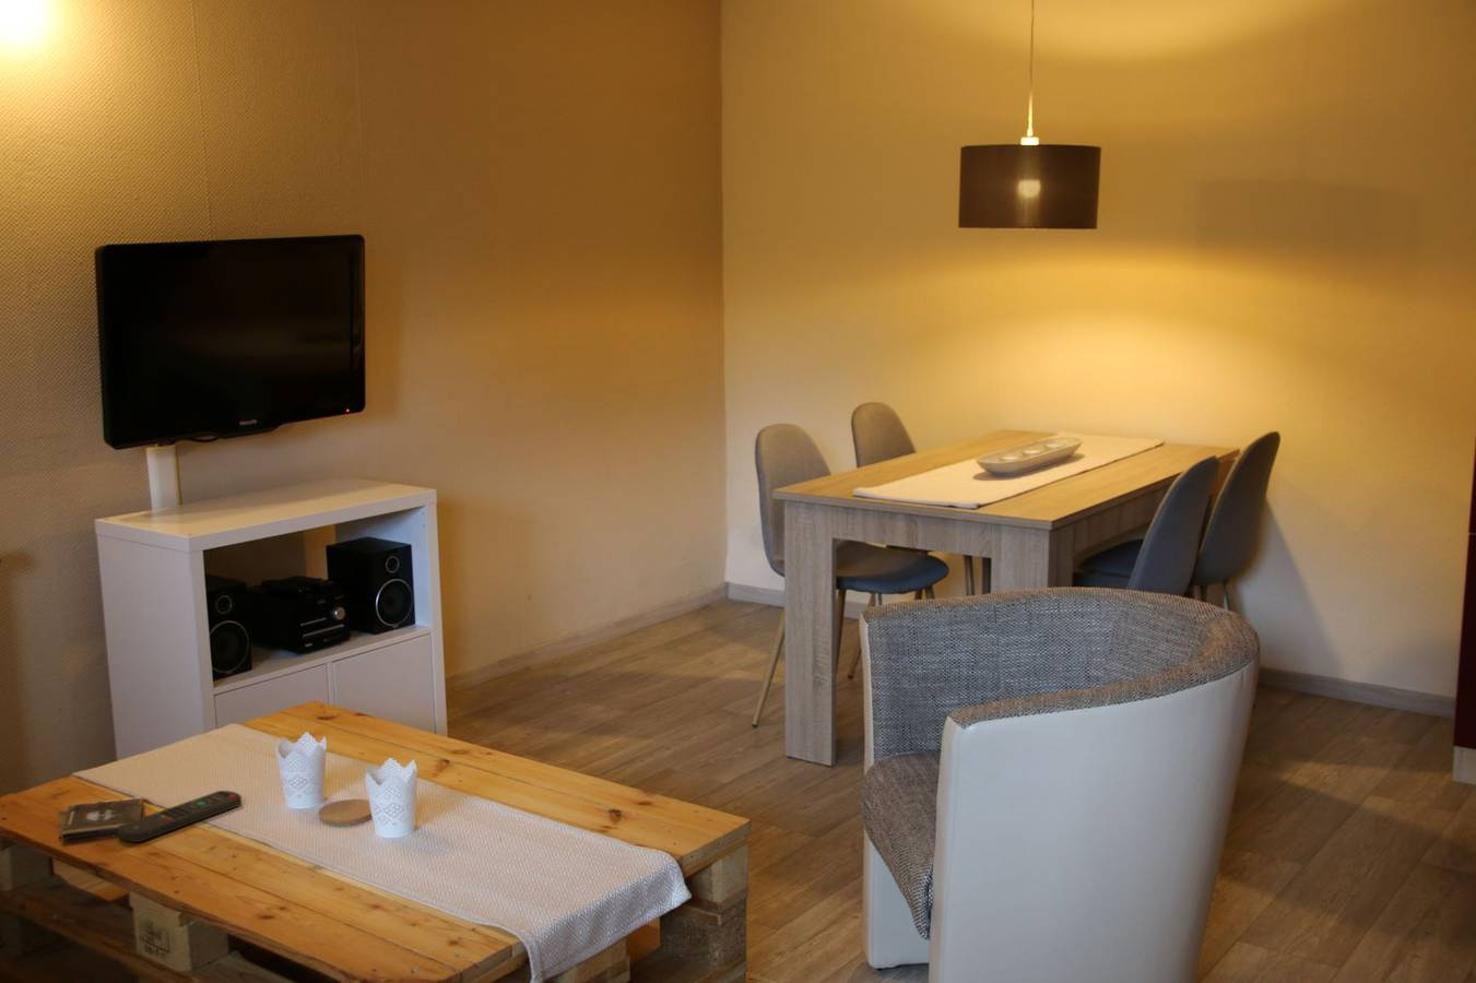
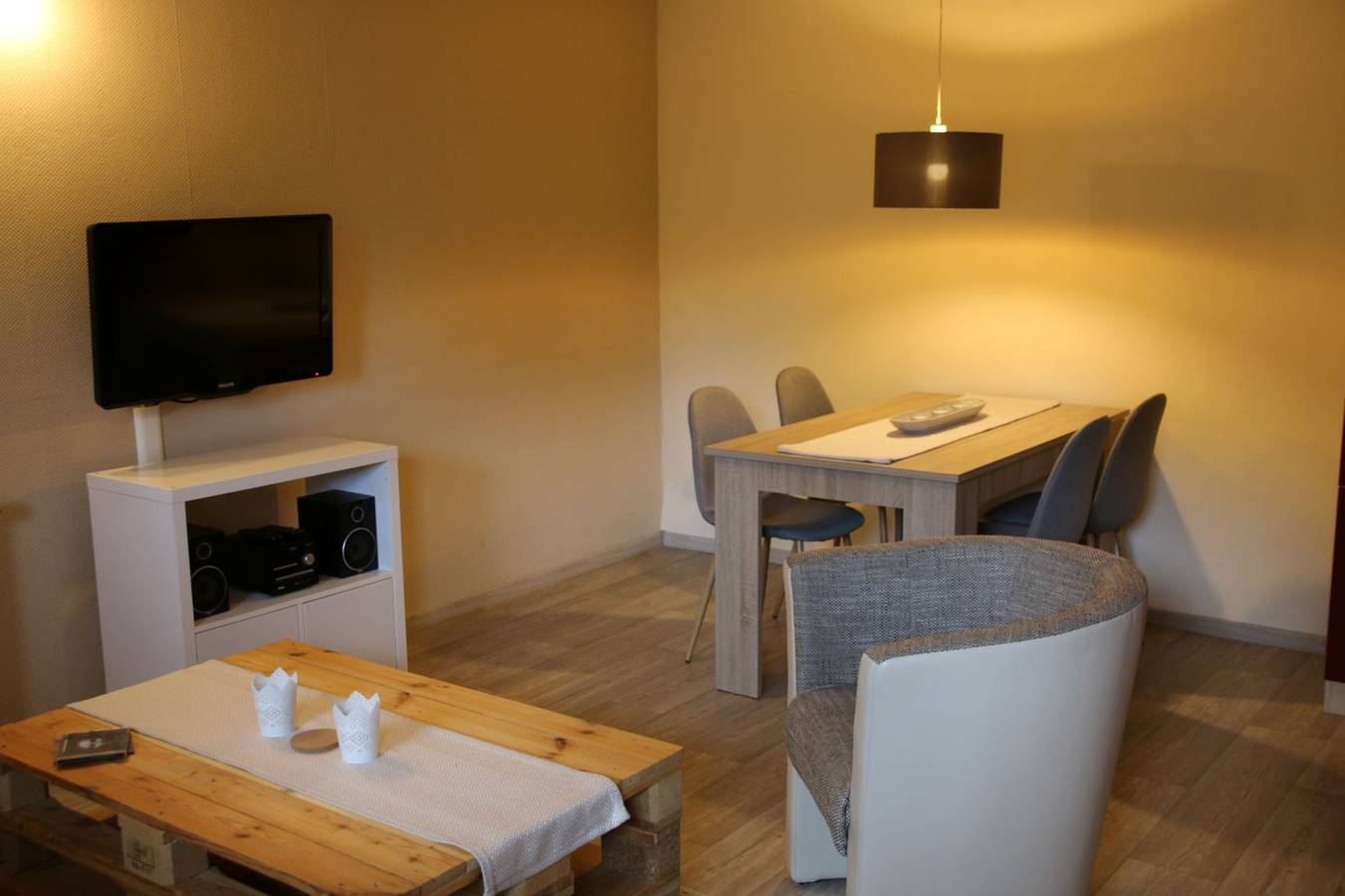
- remote control (180, 815)
